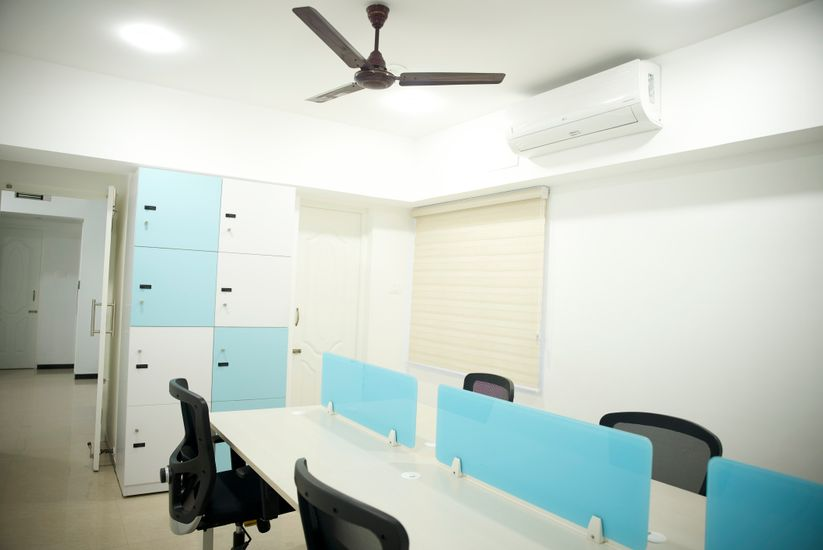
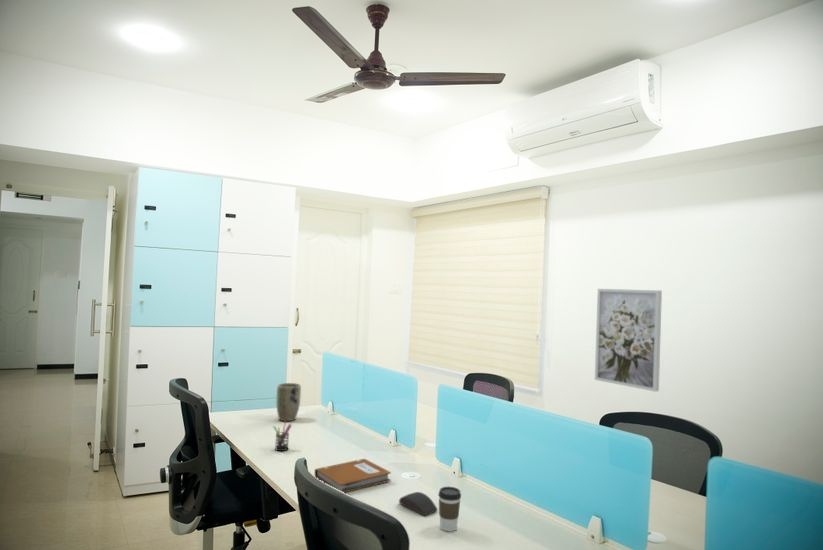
+ coffee cup (449, 509)
+ computer mouse (417, 501)
+ wall art (626, 337)
+ plant pot (288, 402)
+ pen holder (281, 435)
+ notebook (353, 474)
